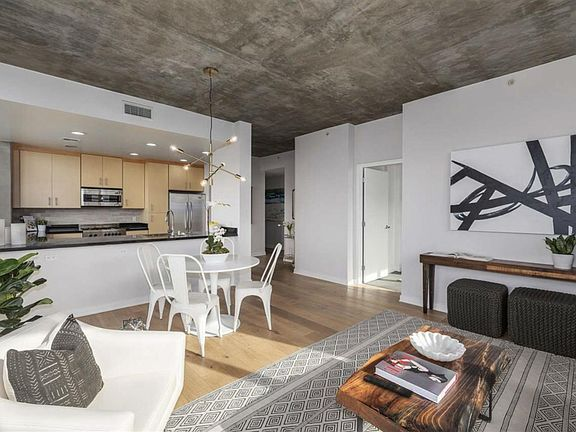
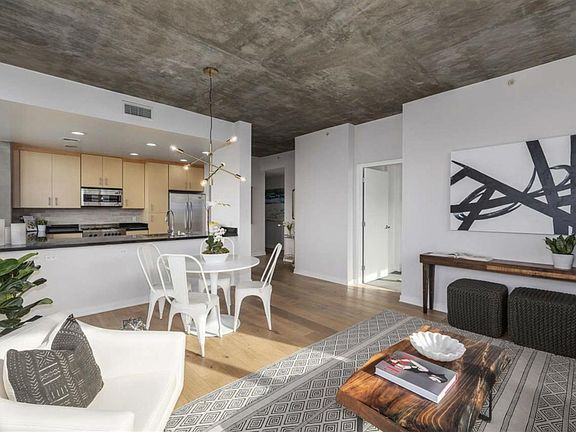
- remote control (386, 385)
